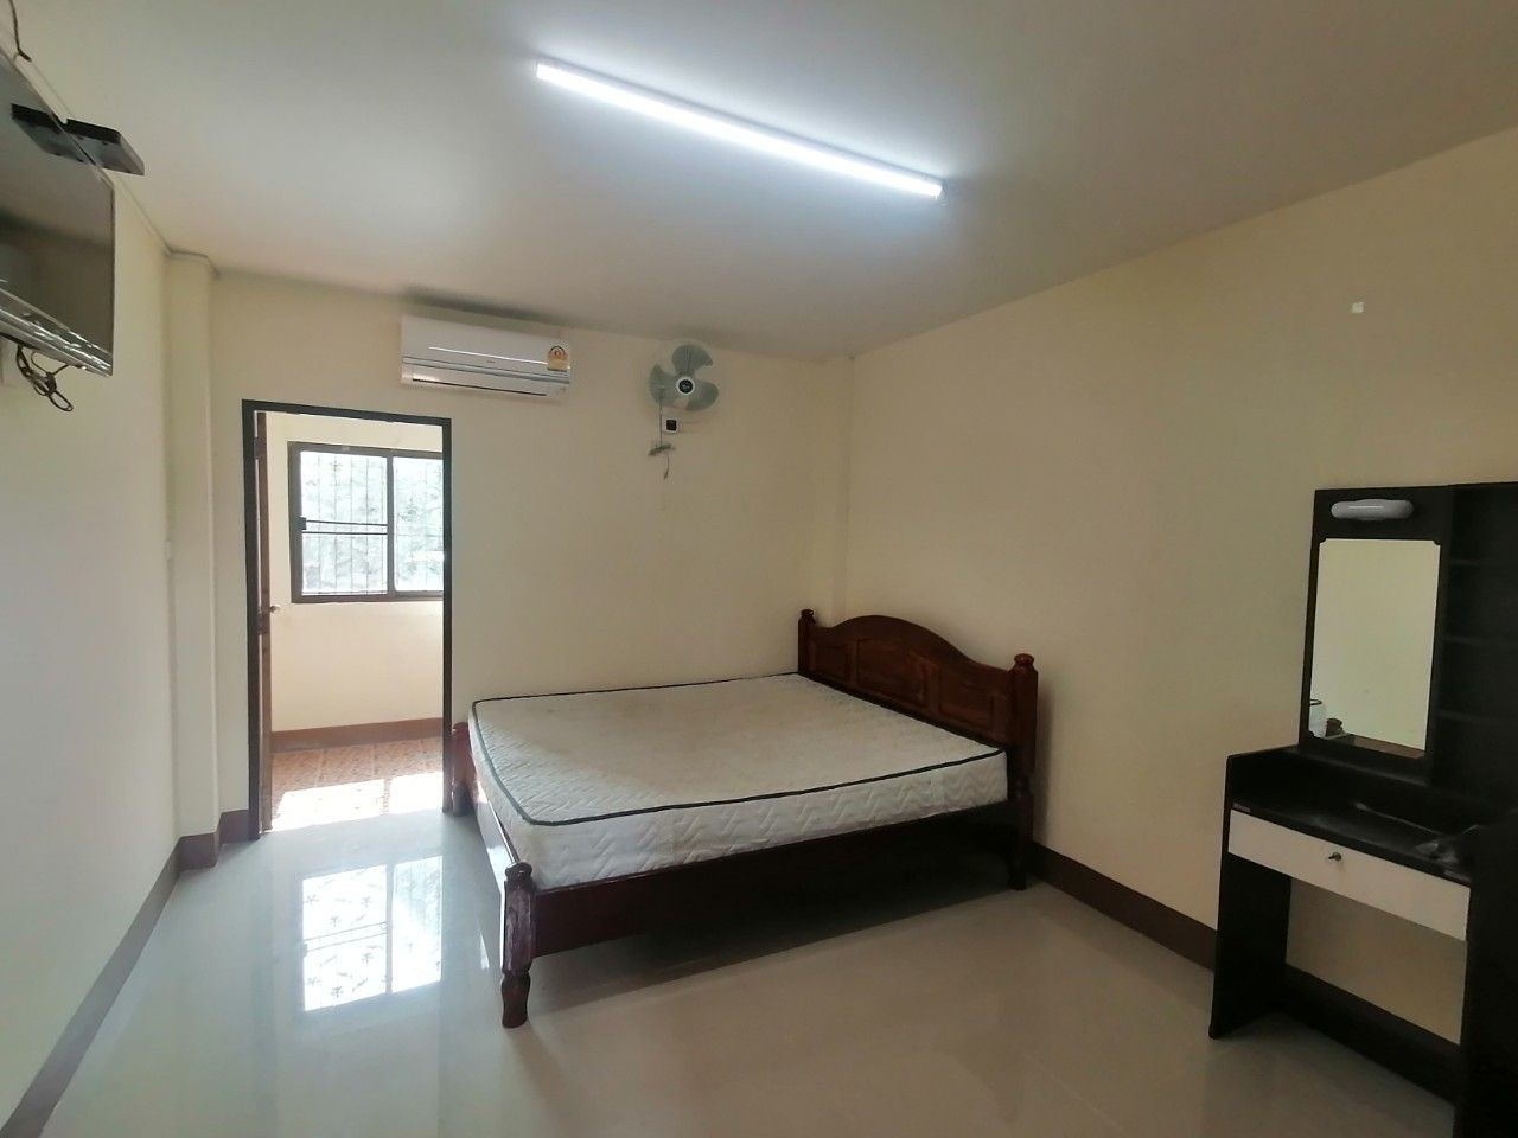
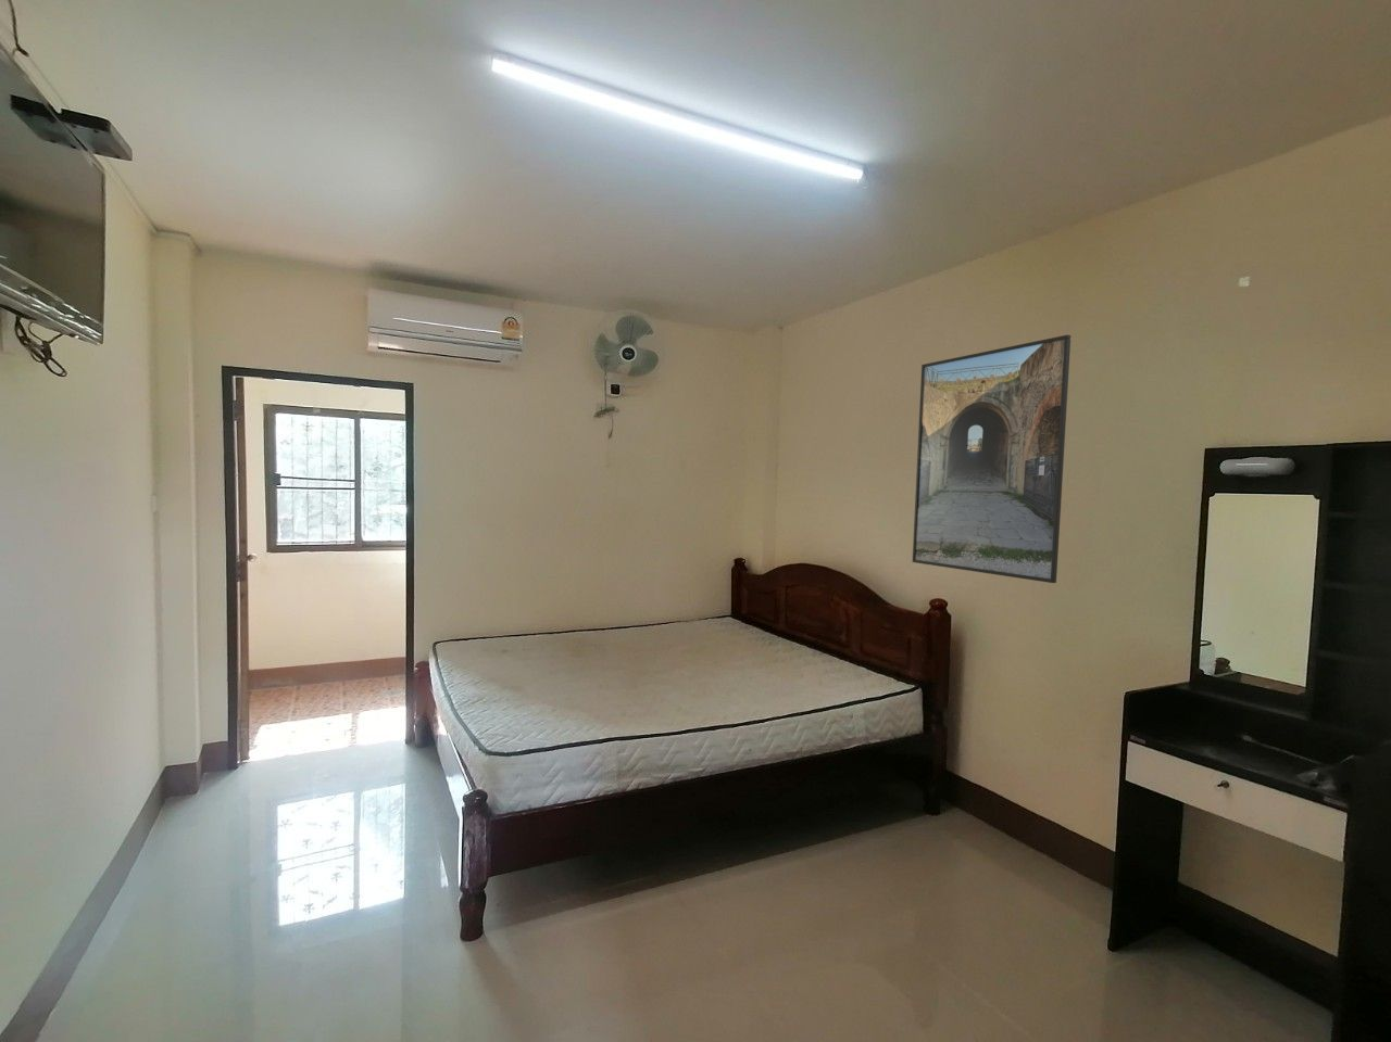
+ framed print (981, 462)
